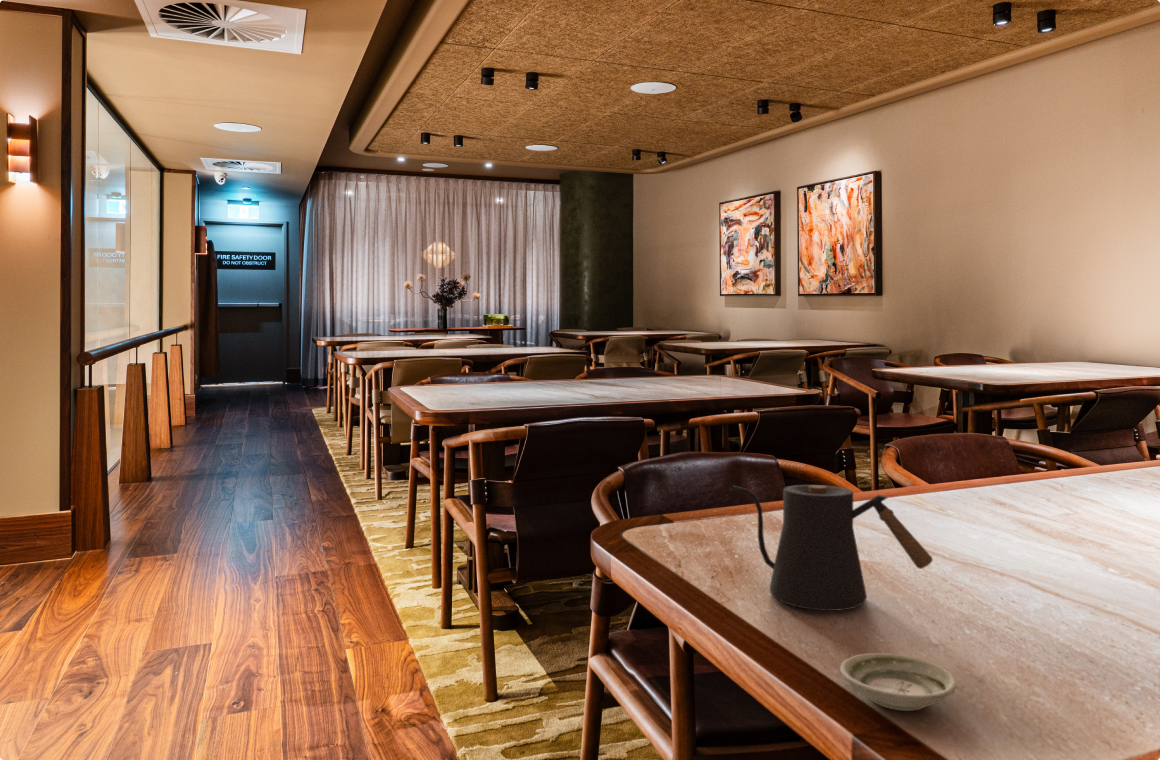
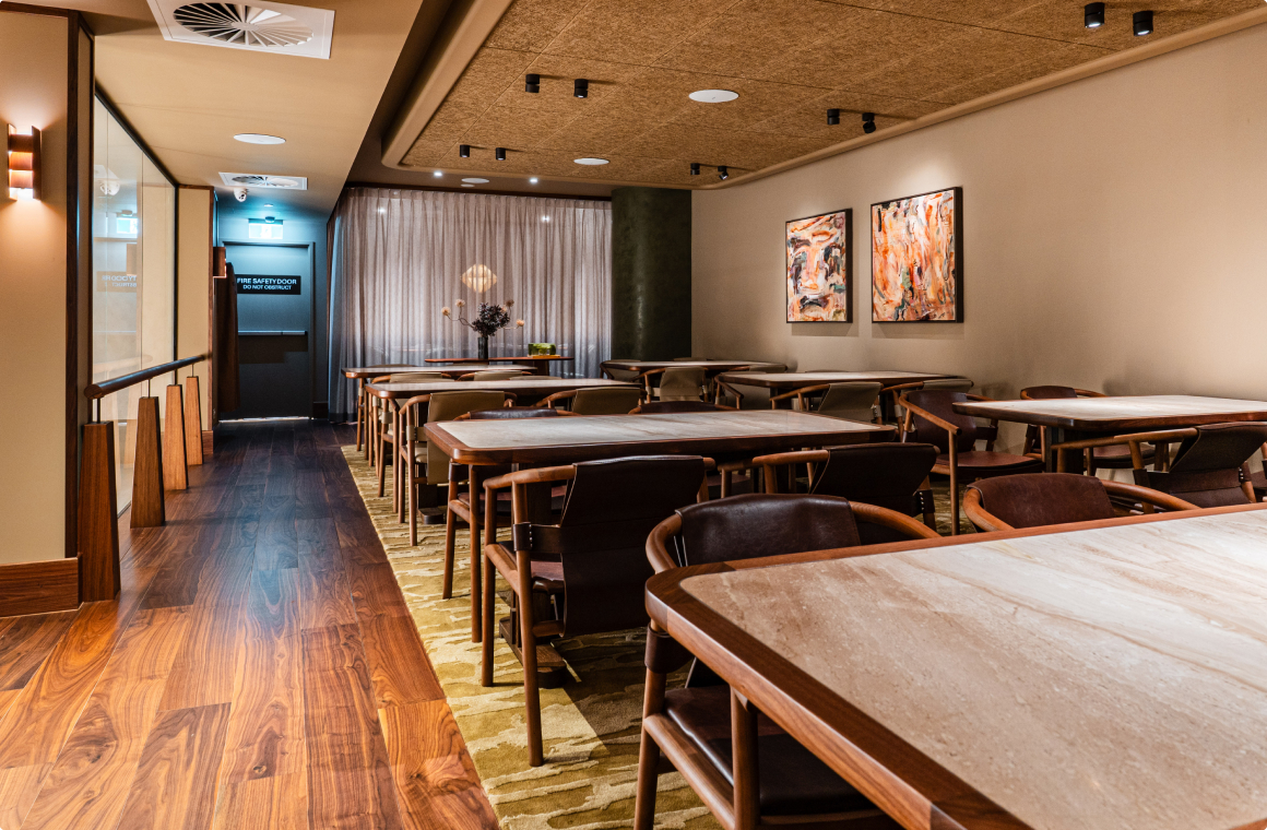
- kettle (823, 542)
- saucer (896, 685)
